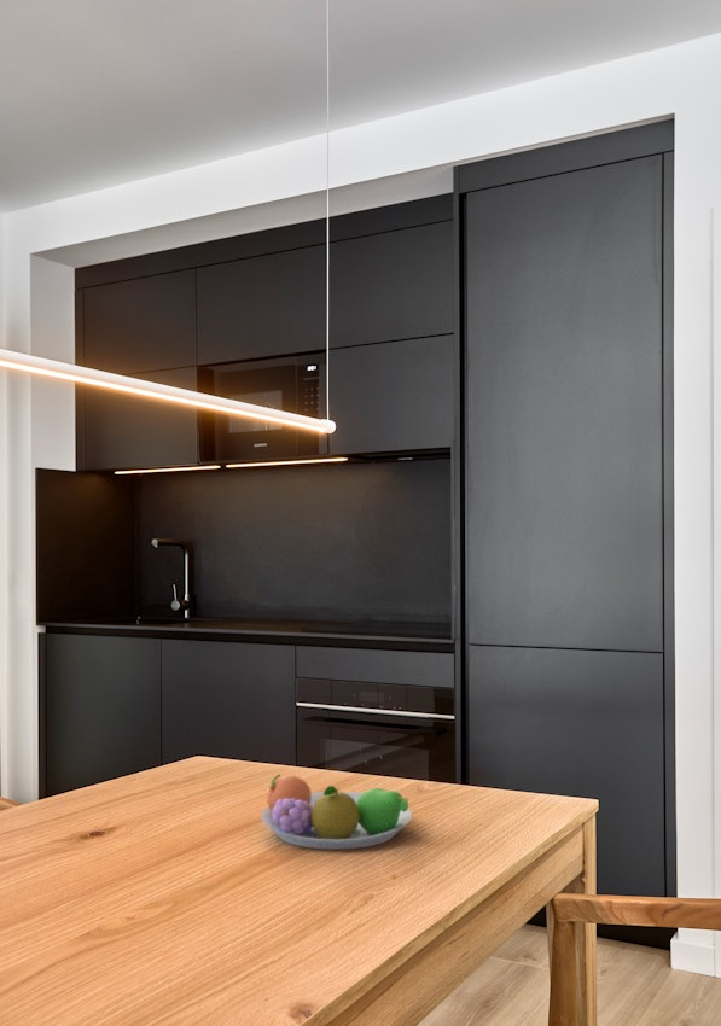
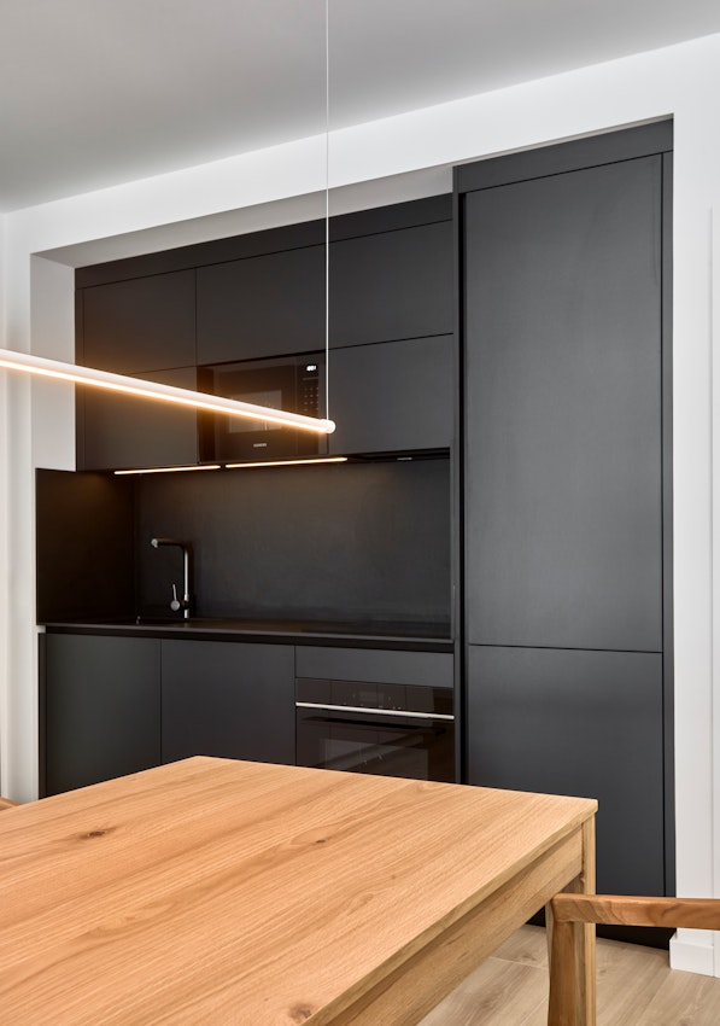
- fruit bowl (339, 800)
